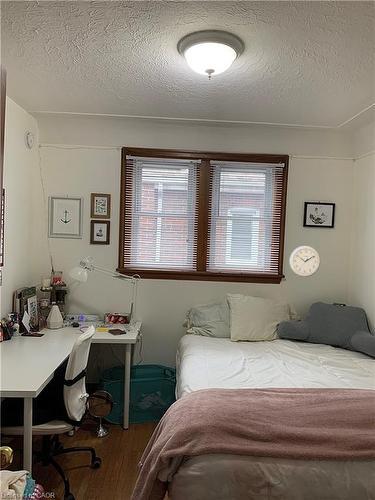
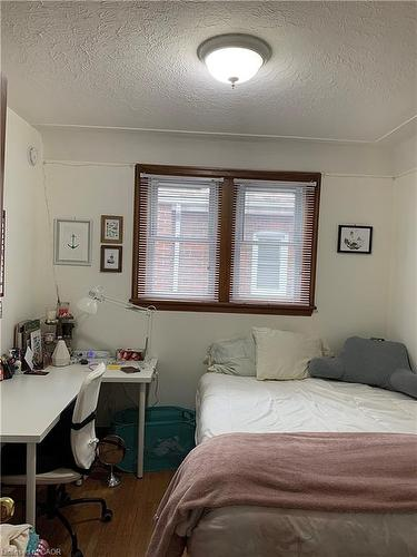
- wall clock (305, 261)
